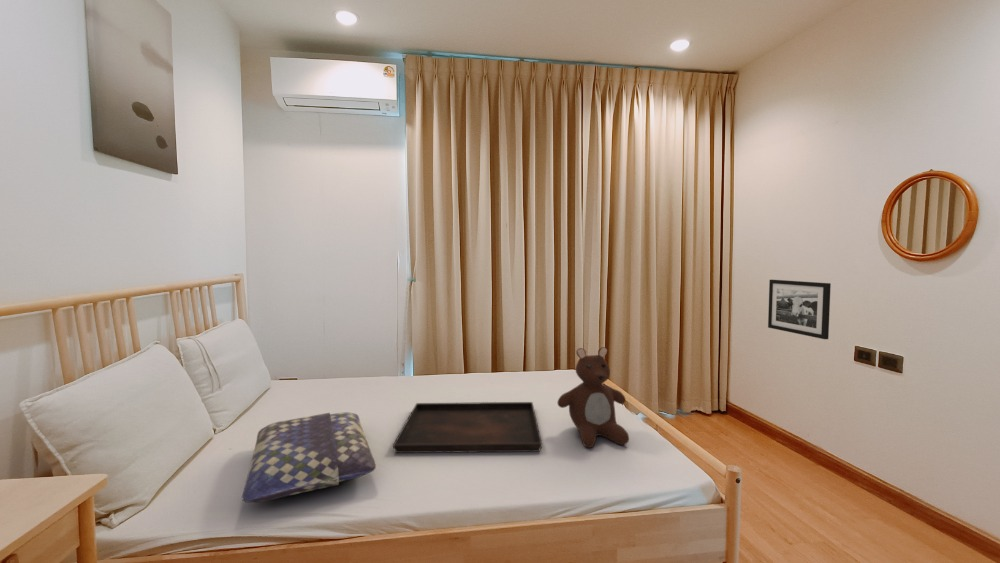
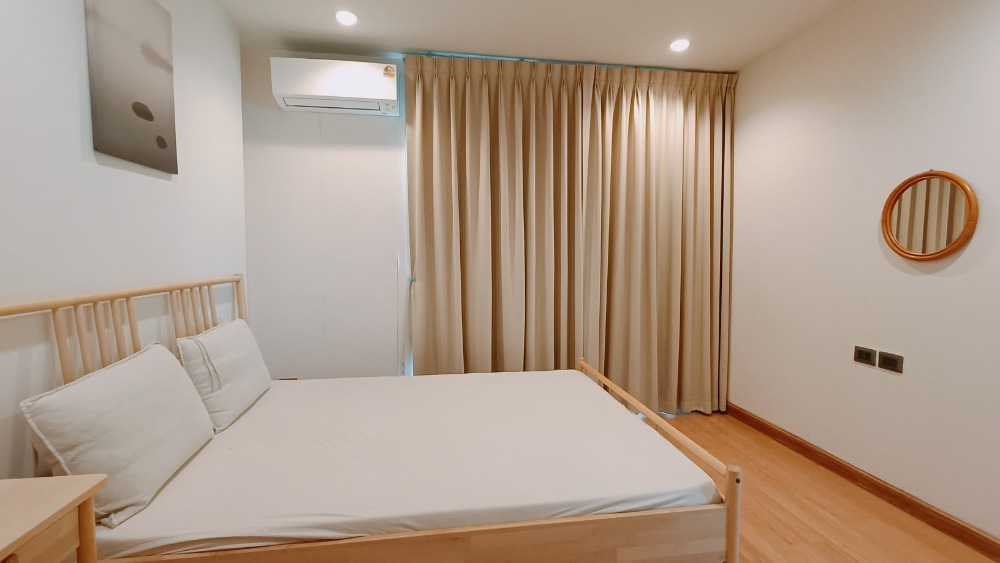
- teddy bear (596, 393)
- picture frame (796, 307)
- serving tray (471, 424)
- cushion (311, 448)
